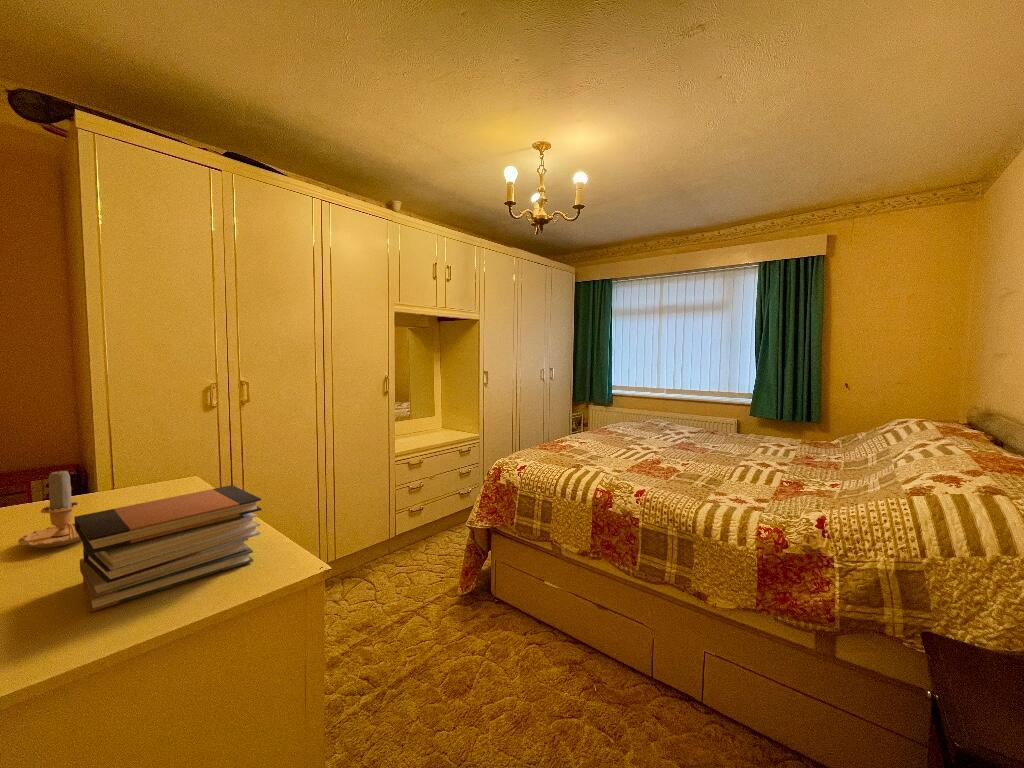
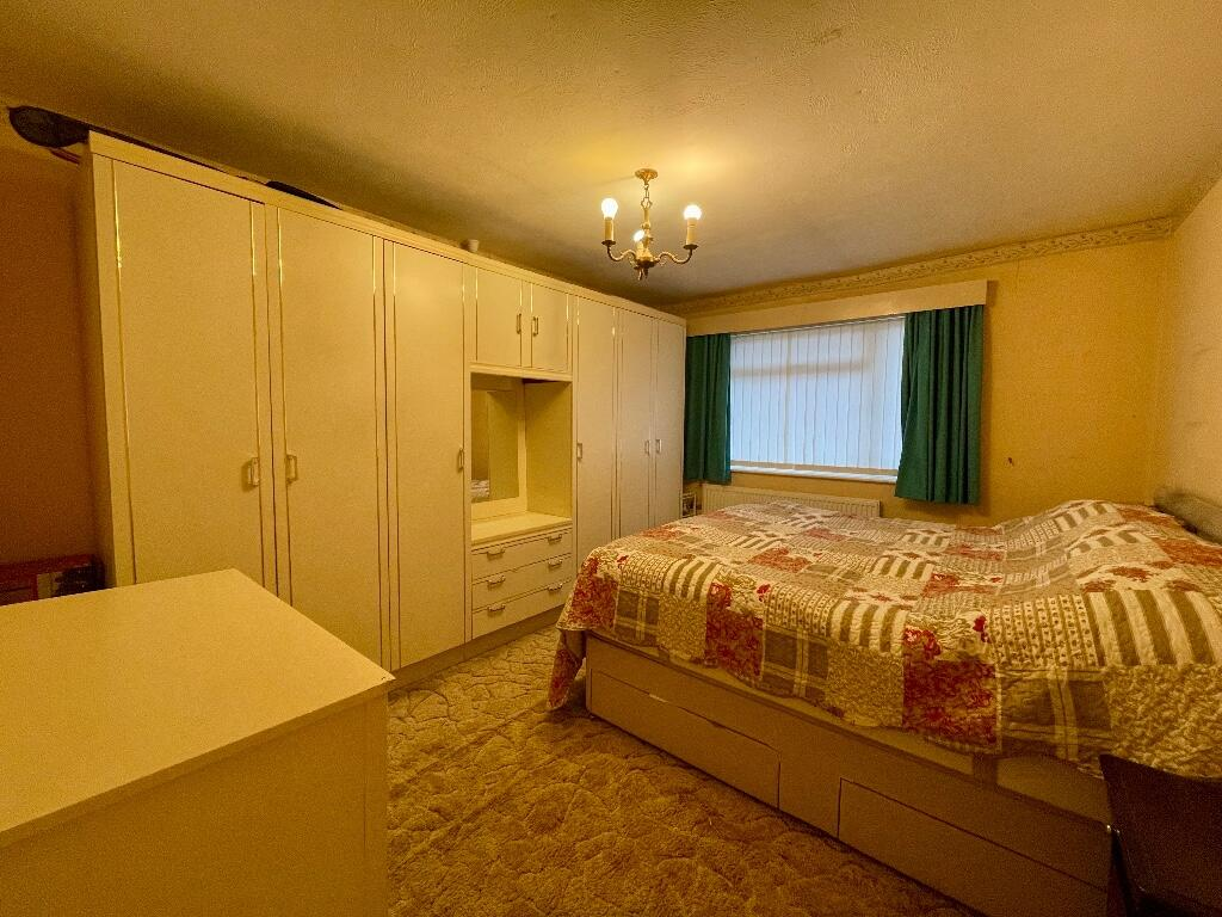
- candle (62, 505)
- book stack (175, 538)
